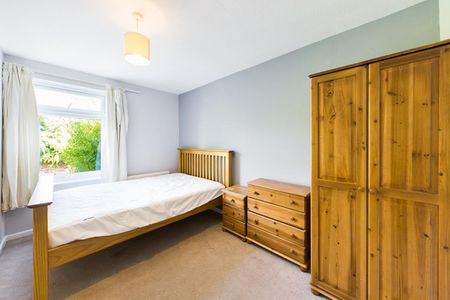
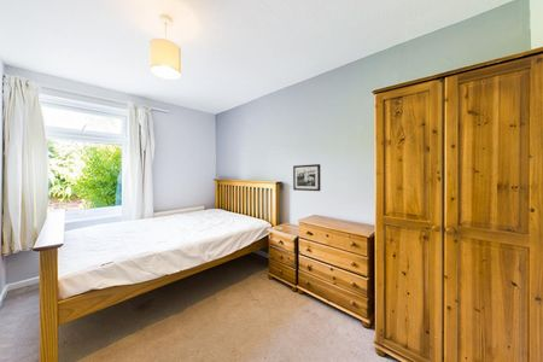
+ picture frame (305, 177)
